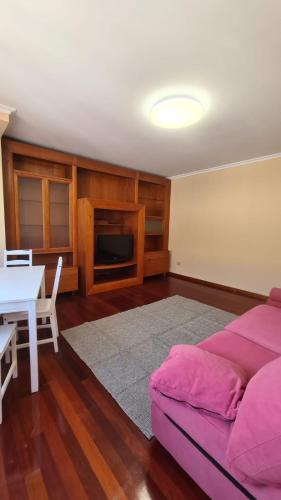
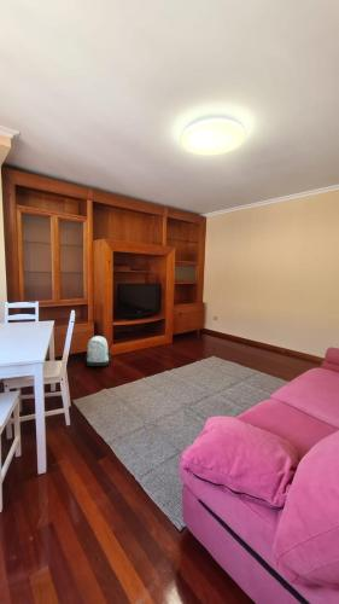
+ backpack (98, 350)
